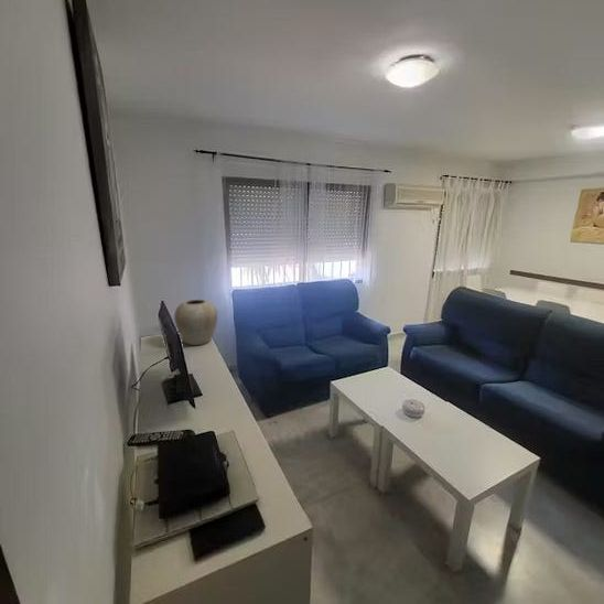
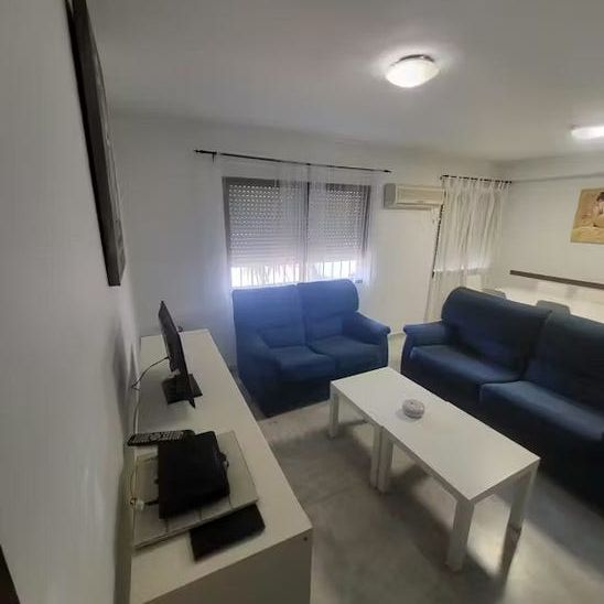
- vase (196, 321)
